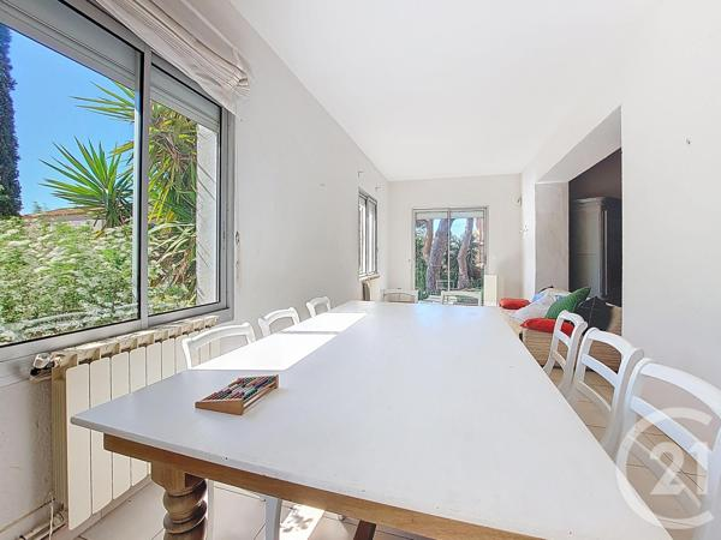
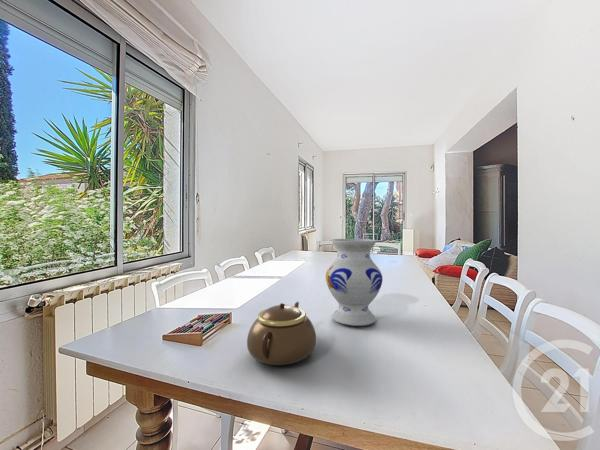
+ vase (353, 279)
+ teapot (281, 326)
